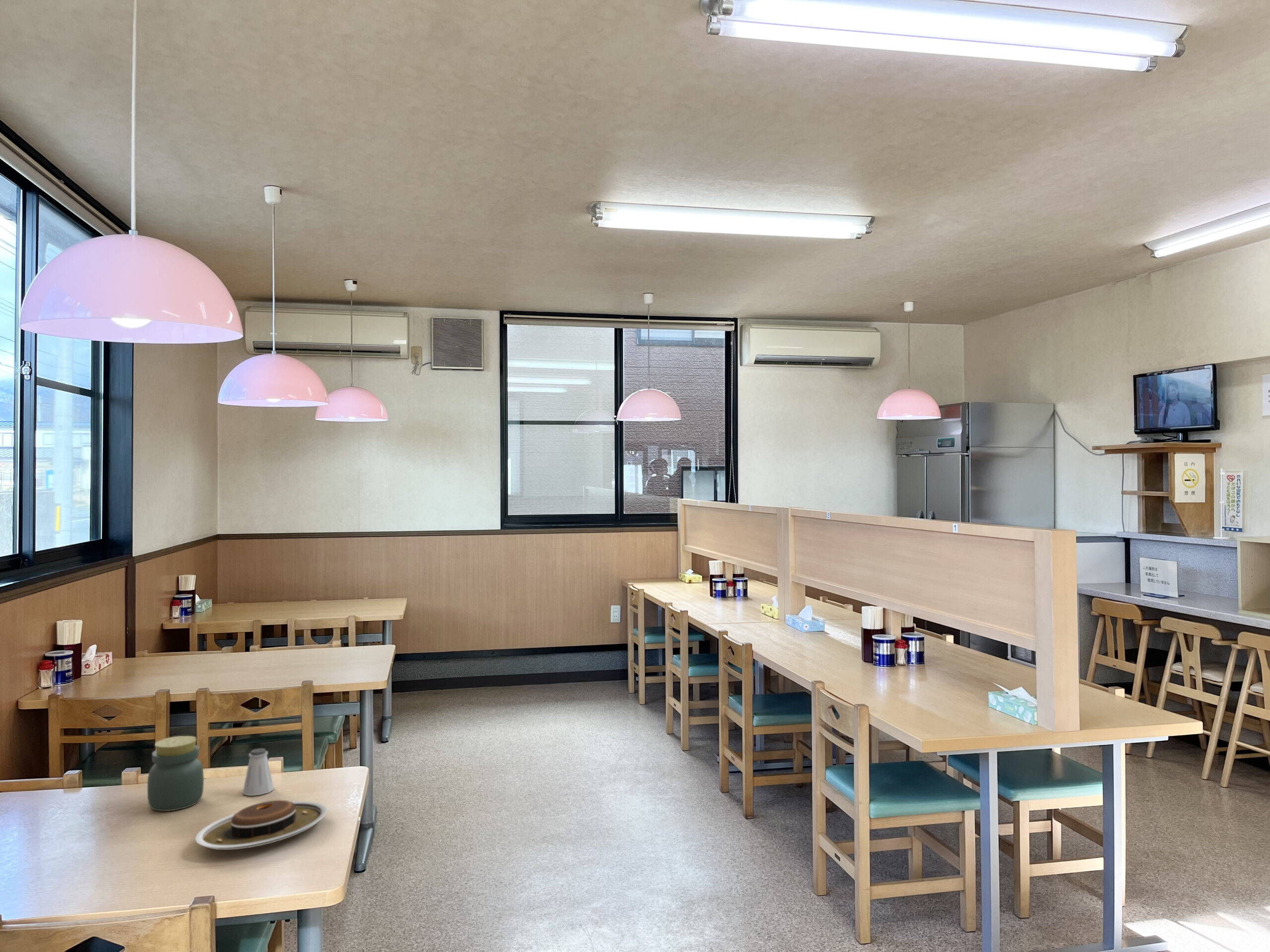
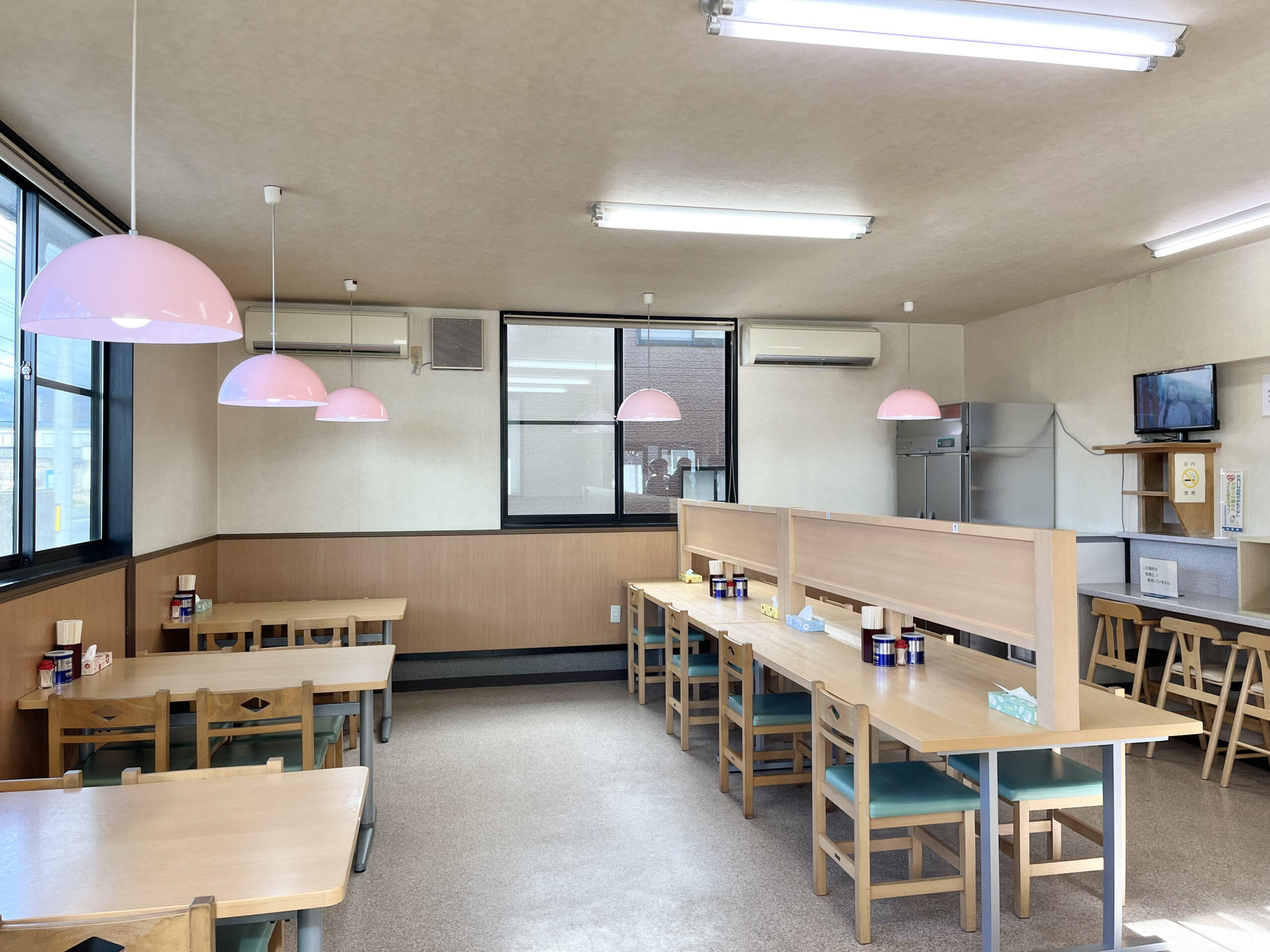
- plate (264, 820)
- saltshaker (258, 770)
- jar (176, 772)
